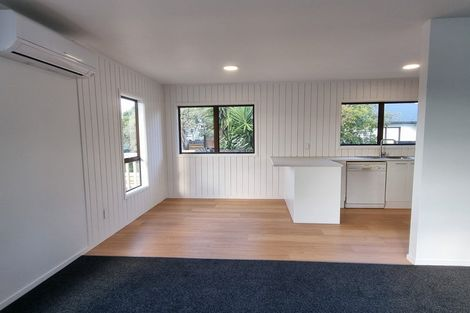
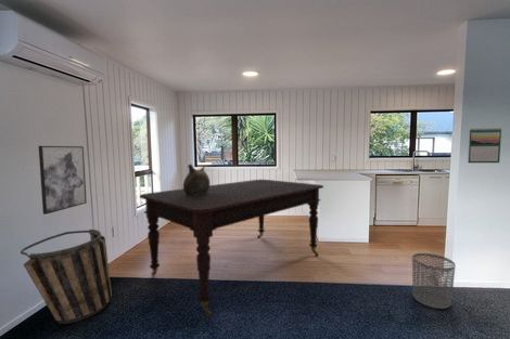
+ dining table (238, 222)
+ waste bin (432, 279)
+ basket (69, 277)
+ wall art (64, 177)
+ ceramic jug (196, 178)
+ calendar (484, 145)
